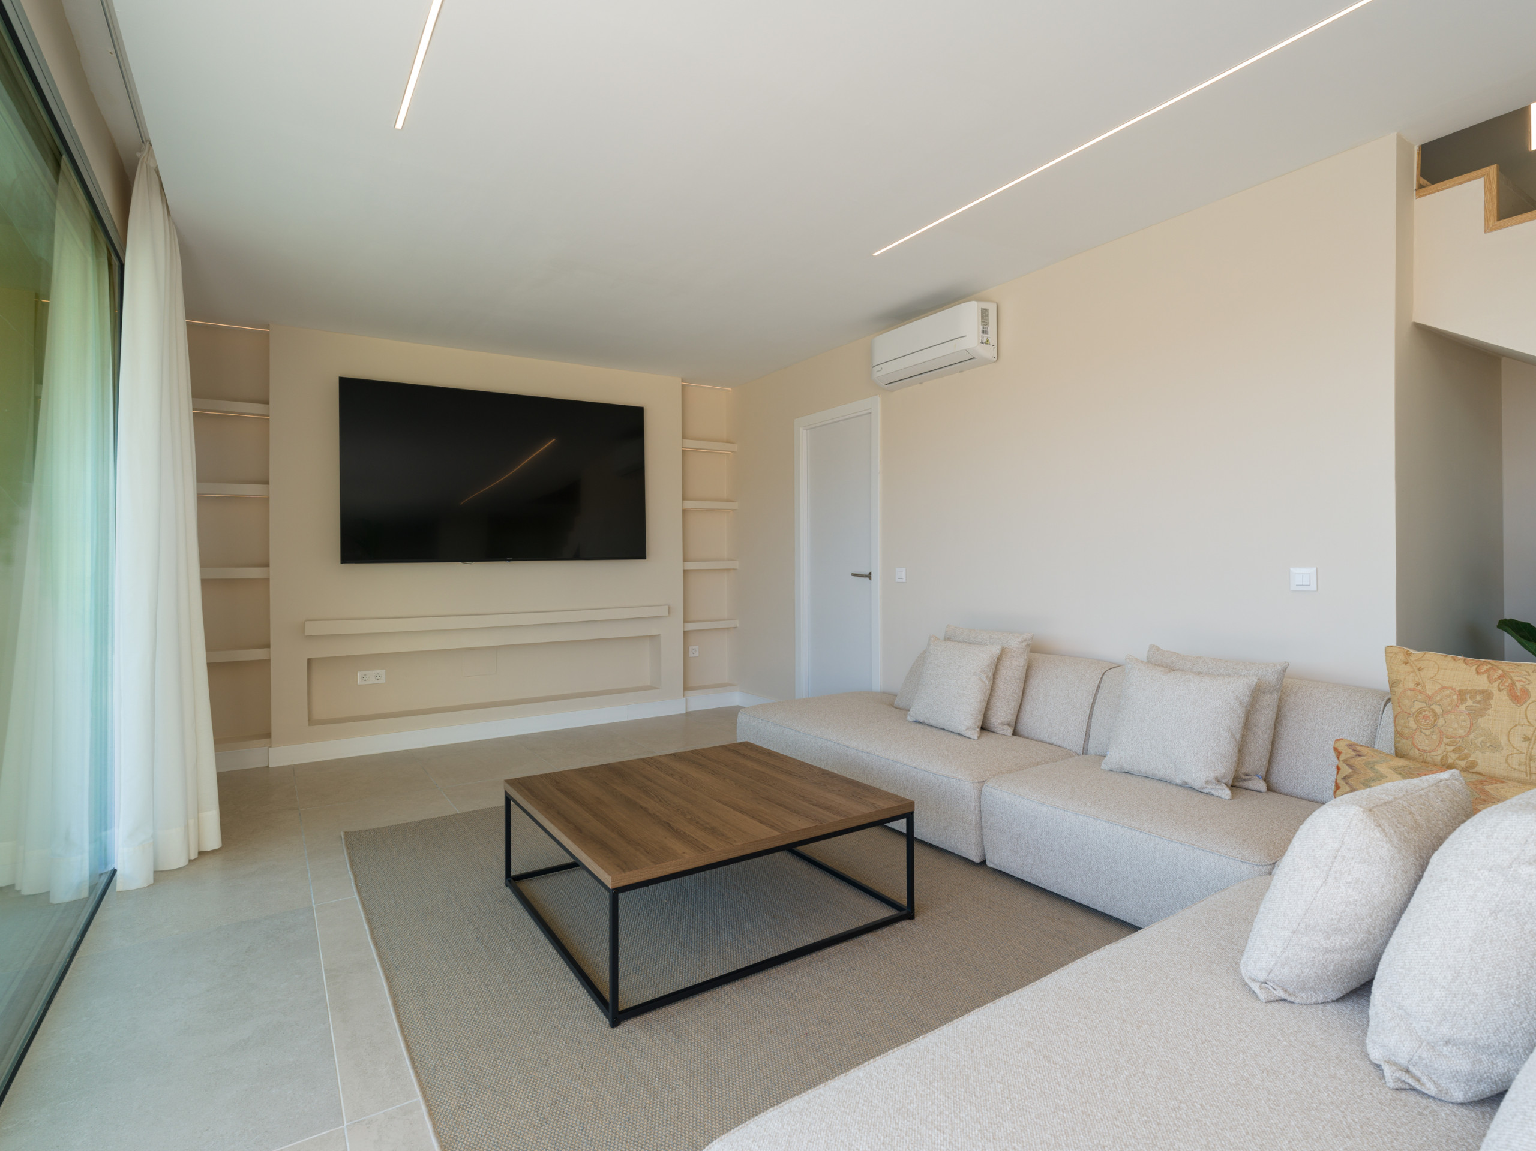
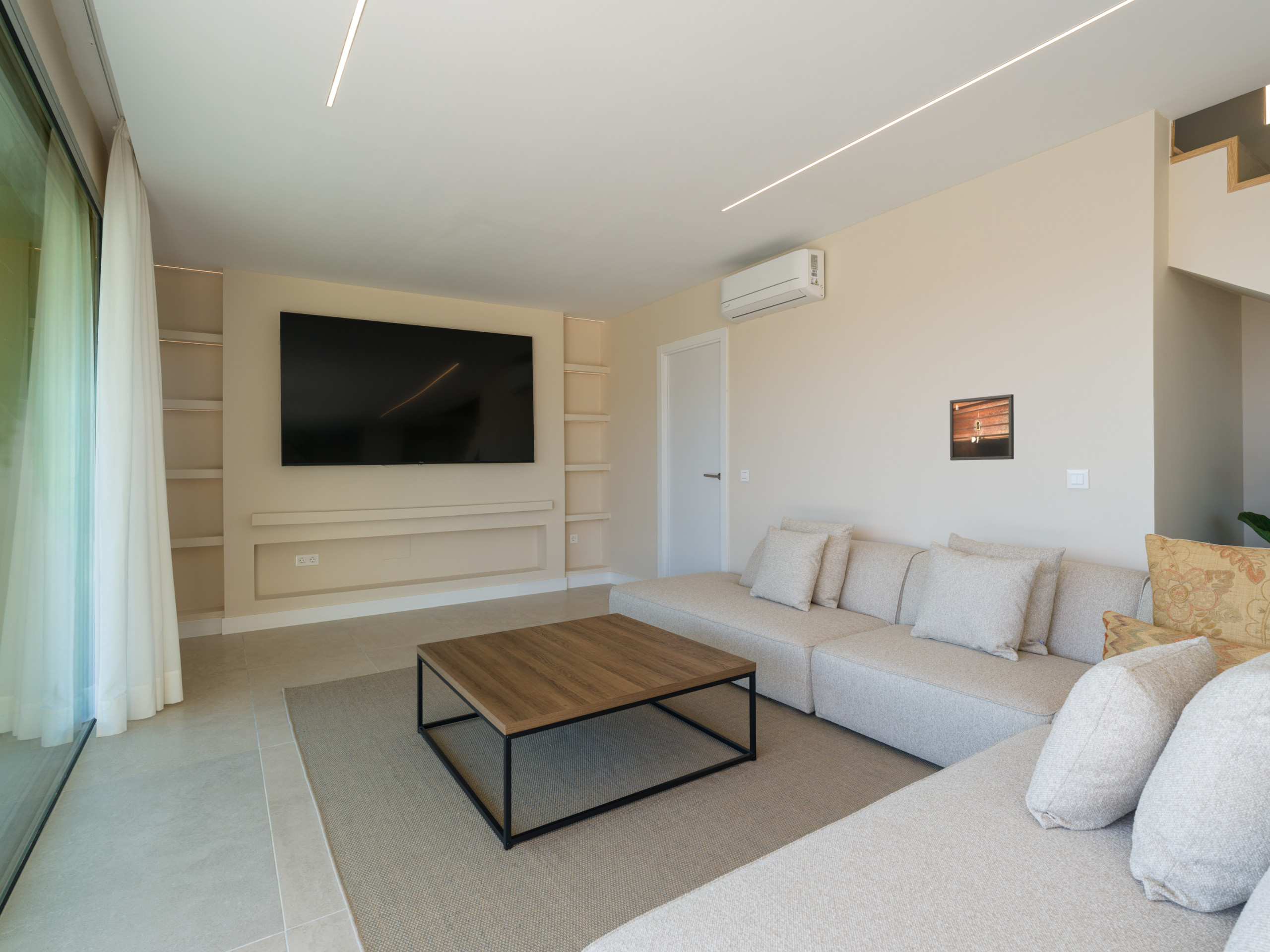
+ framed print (980, 428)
